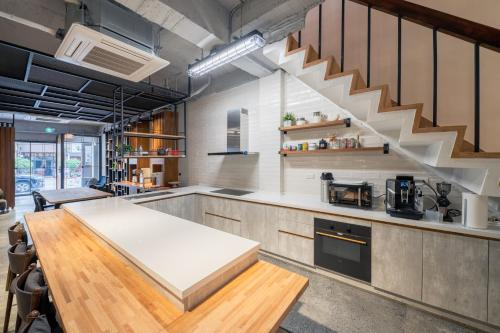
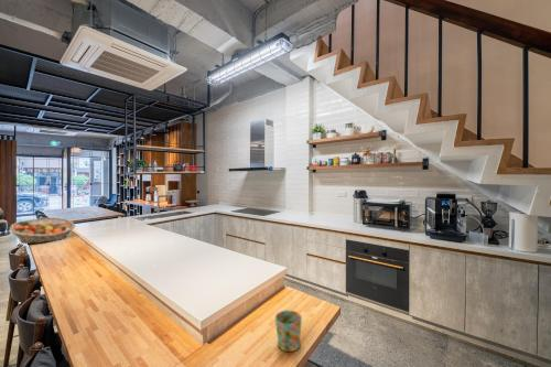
+ mug (287, 332)
+ fruit basket (44, 229)
